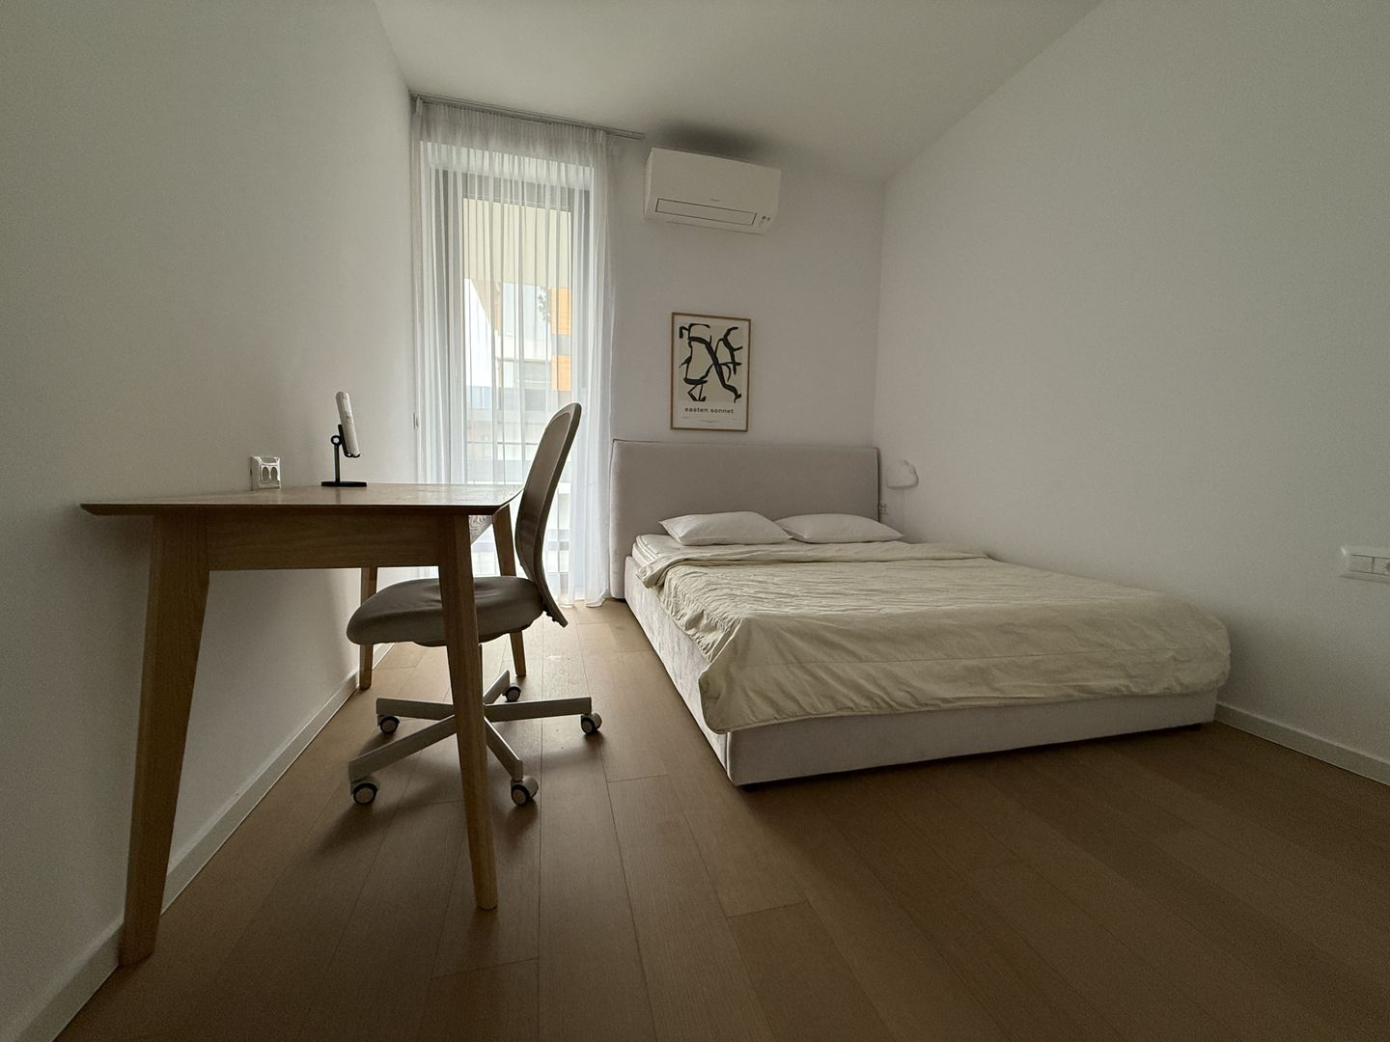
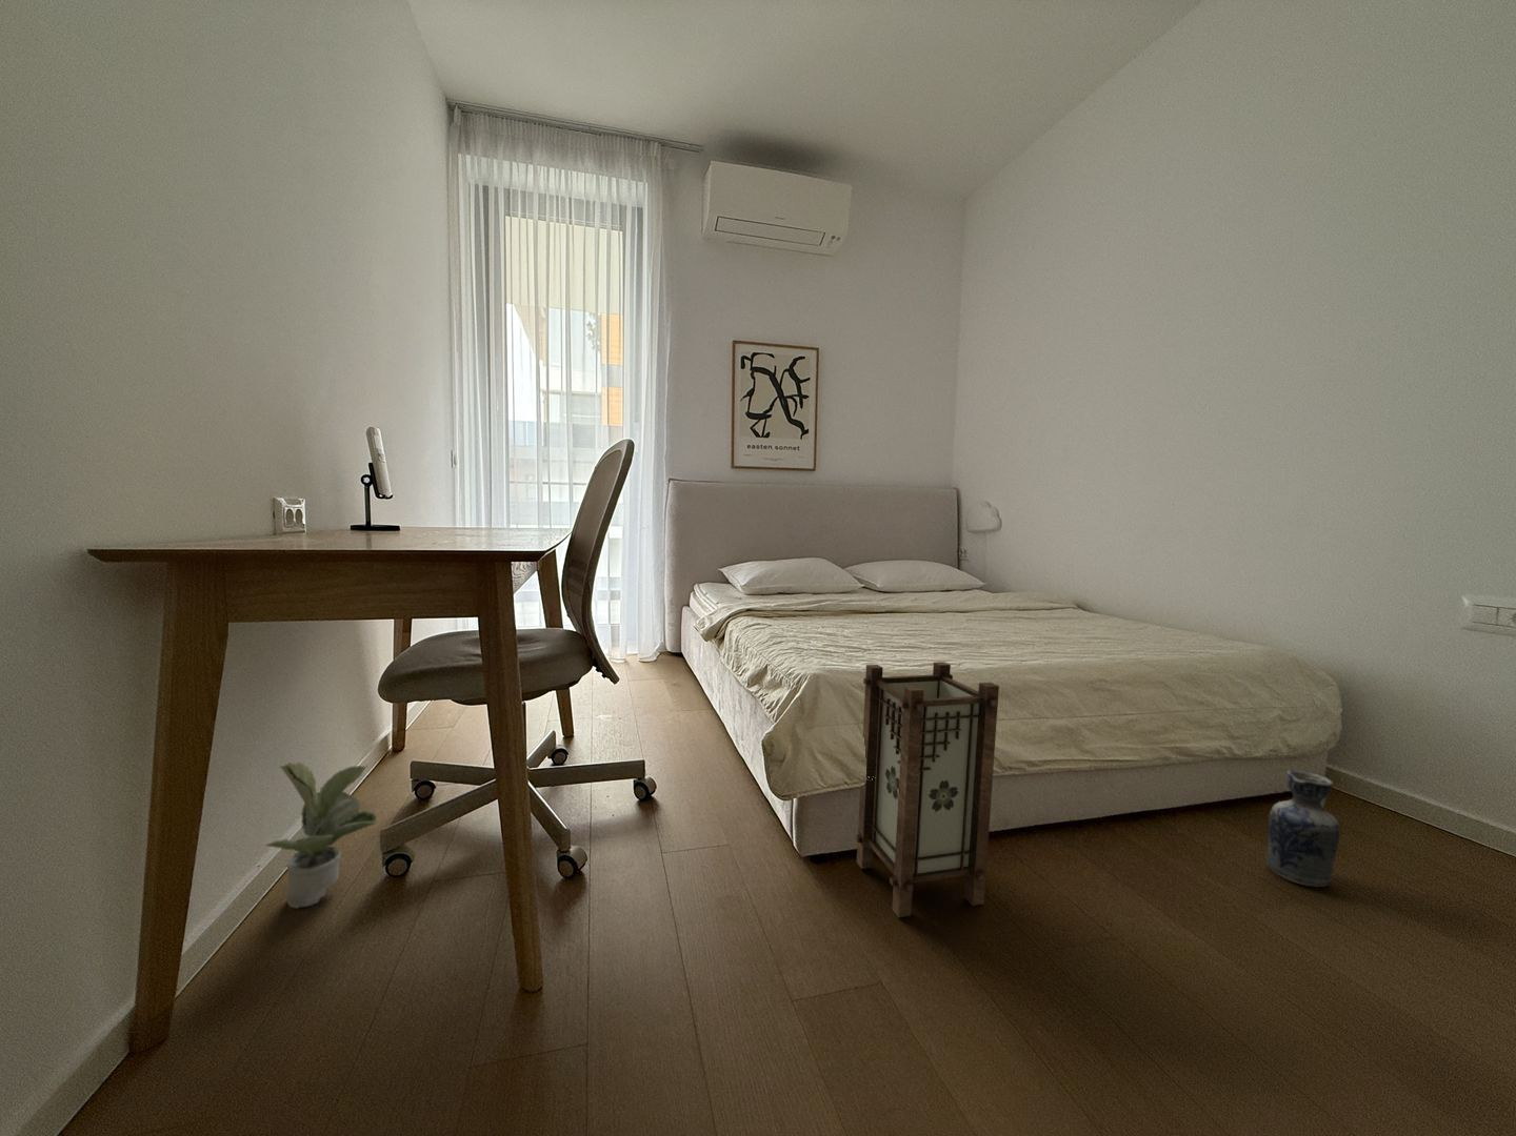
+ lantern (923, 779)
+ ceramic jug (1306, 825)
+ potted plant (327, 829)
